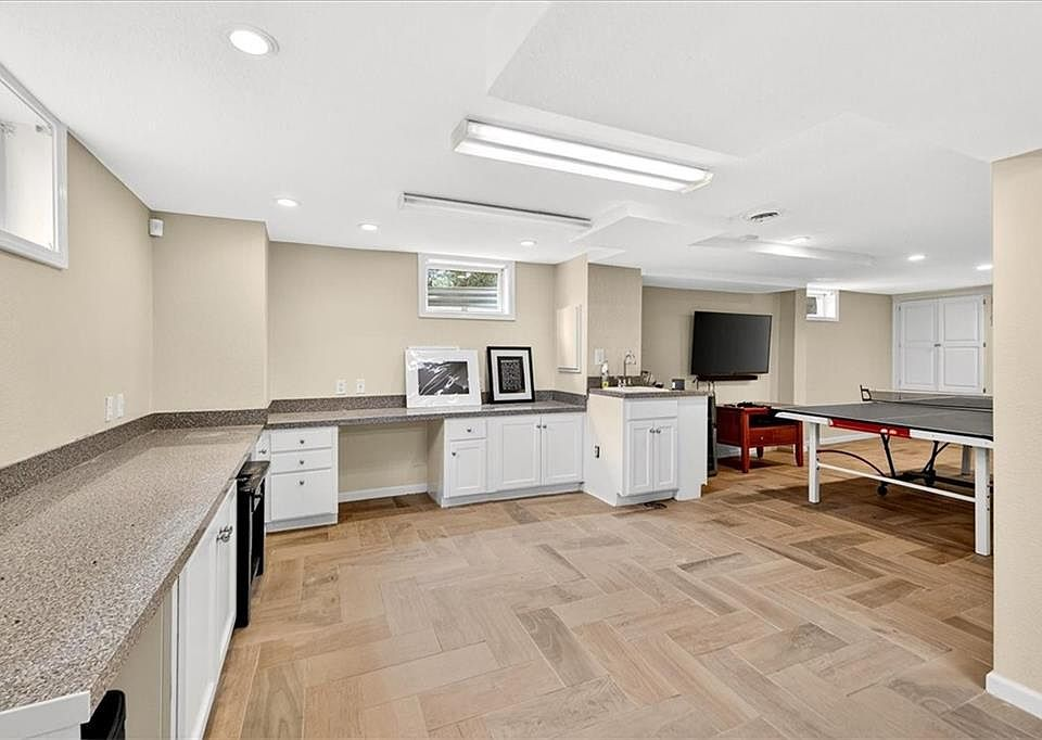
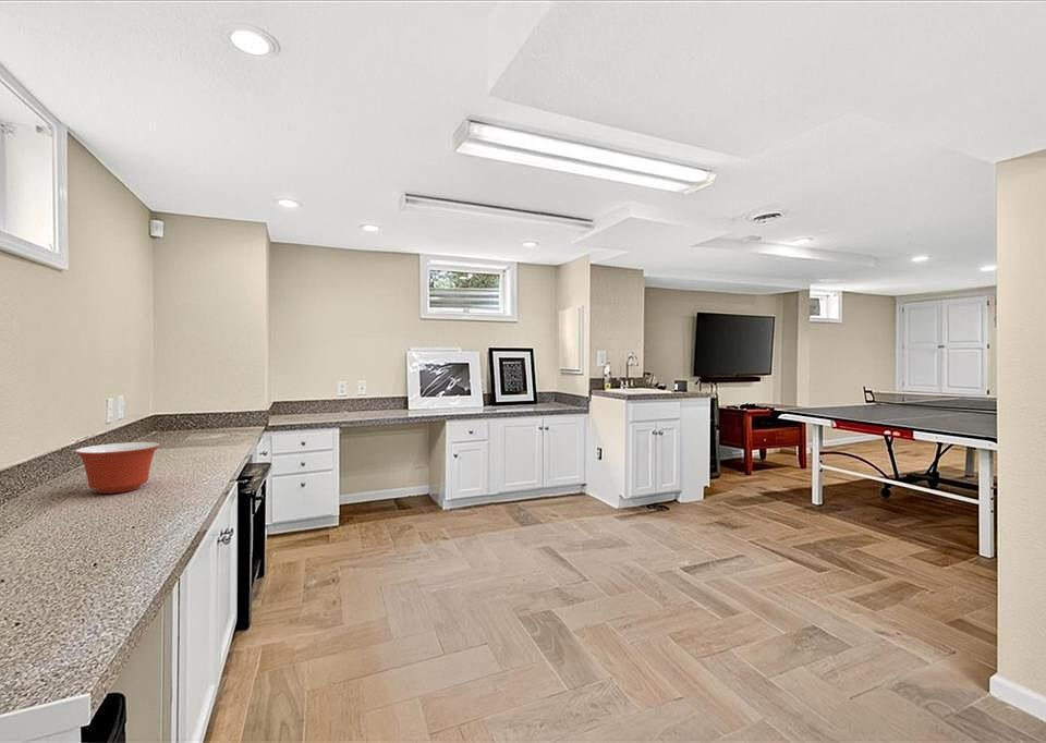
+ mixing bowl (119, 467)
